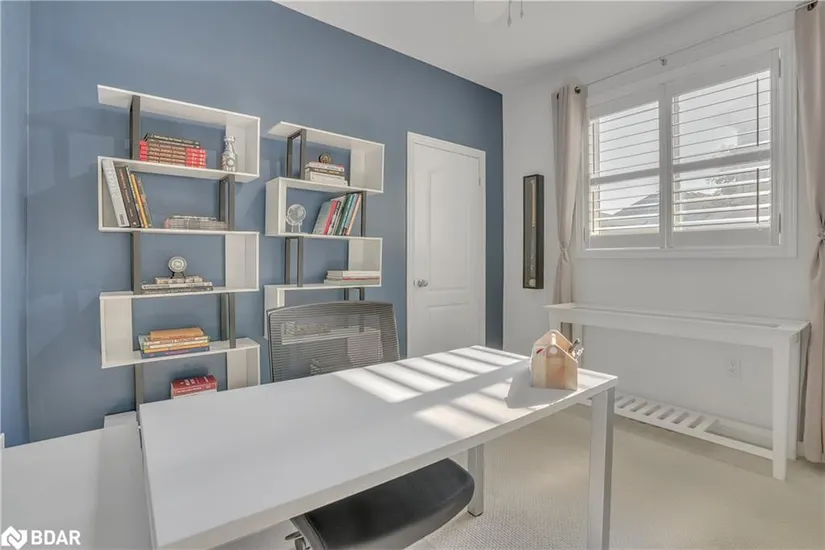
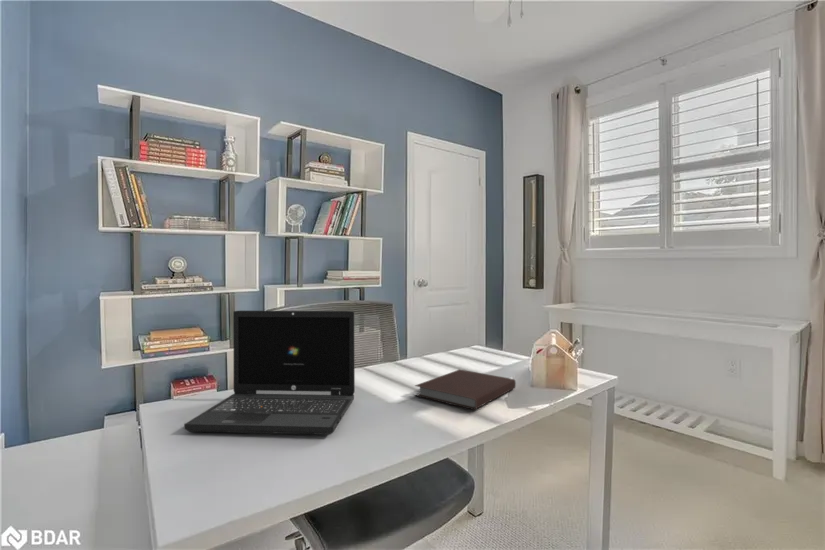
+ laptop (278, 365)
+ notebook (466, 387)
